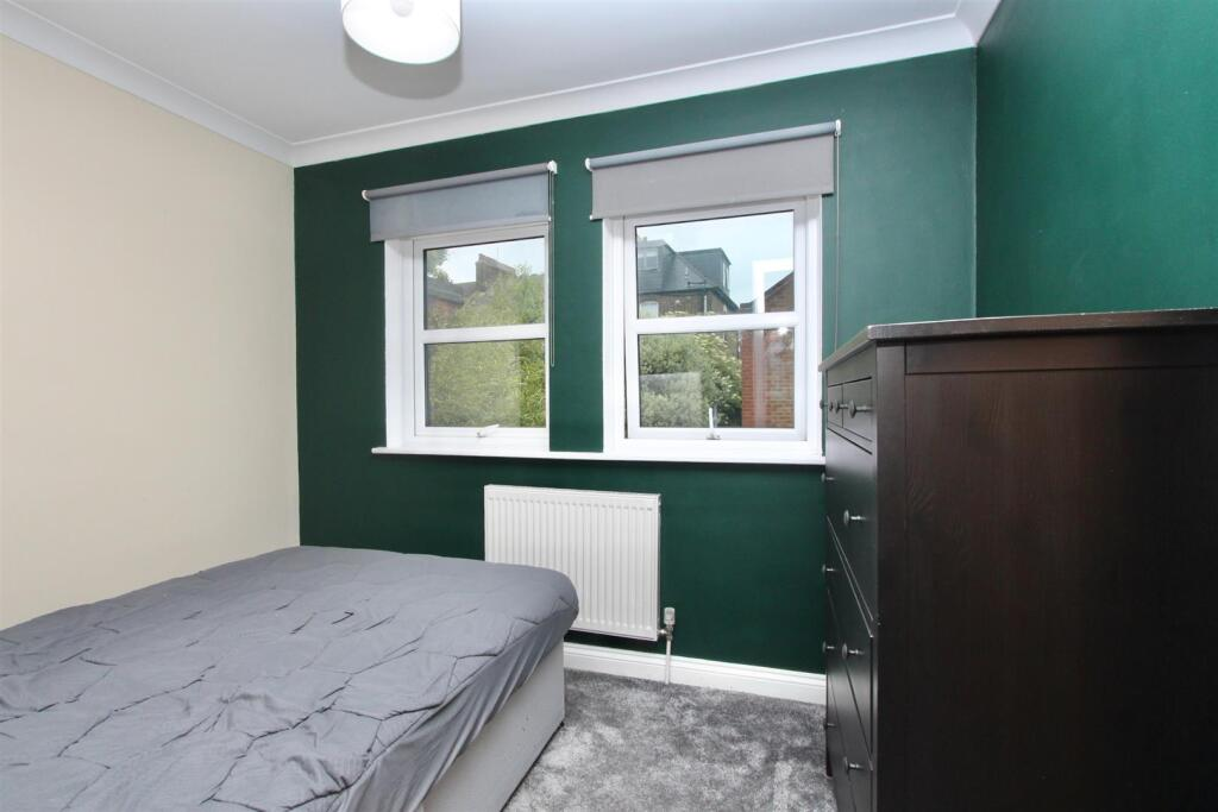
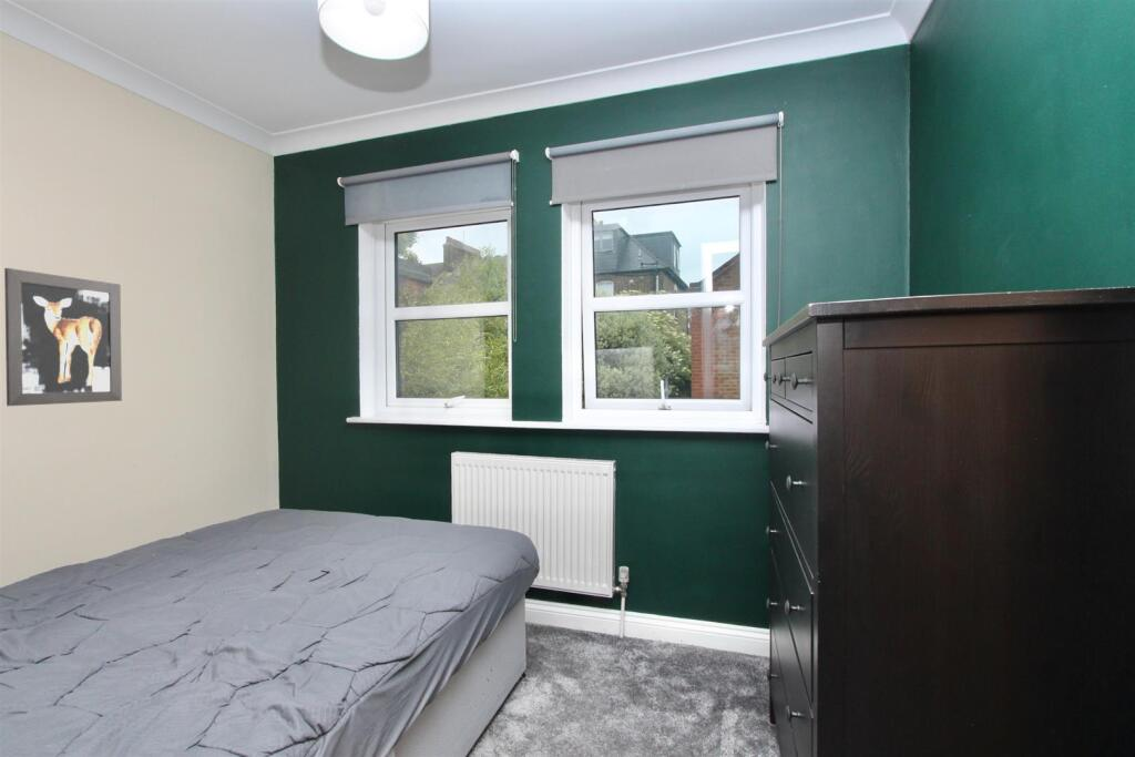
+ wall art (68, 339)
